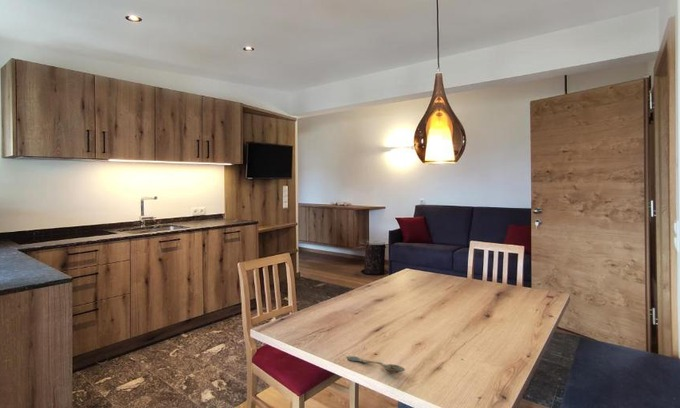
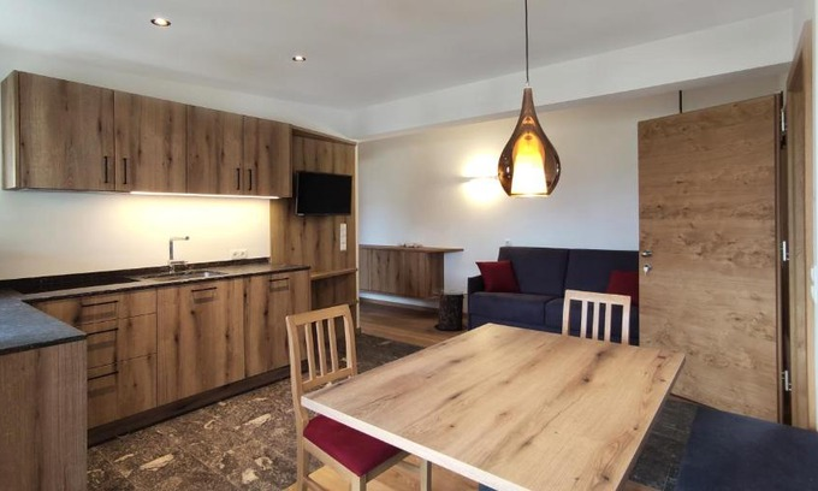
- spoon (373, 362)
